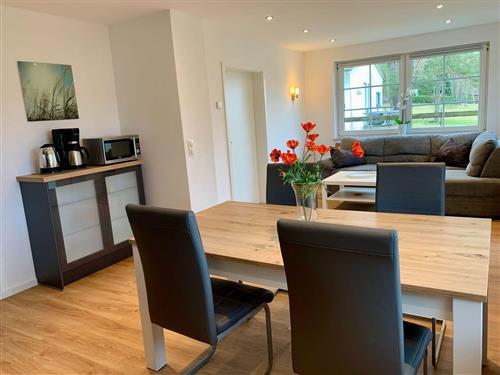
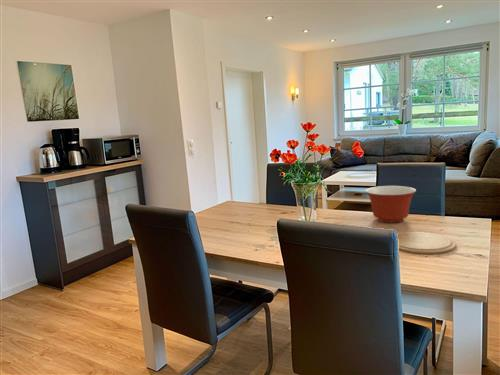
+ plate (420, 241)
+ mixing bowl (390, 204)
